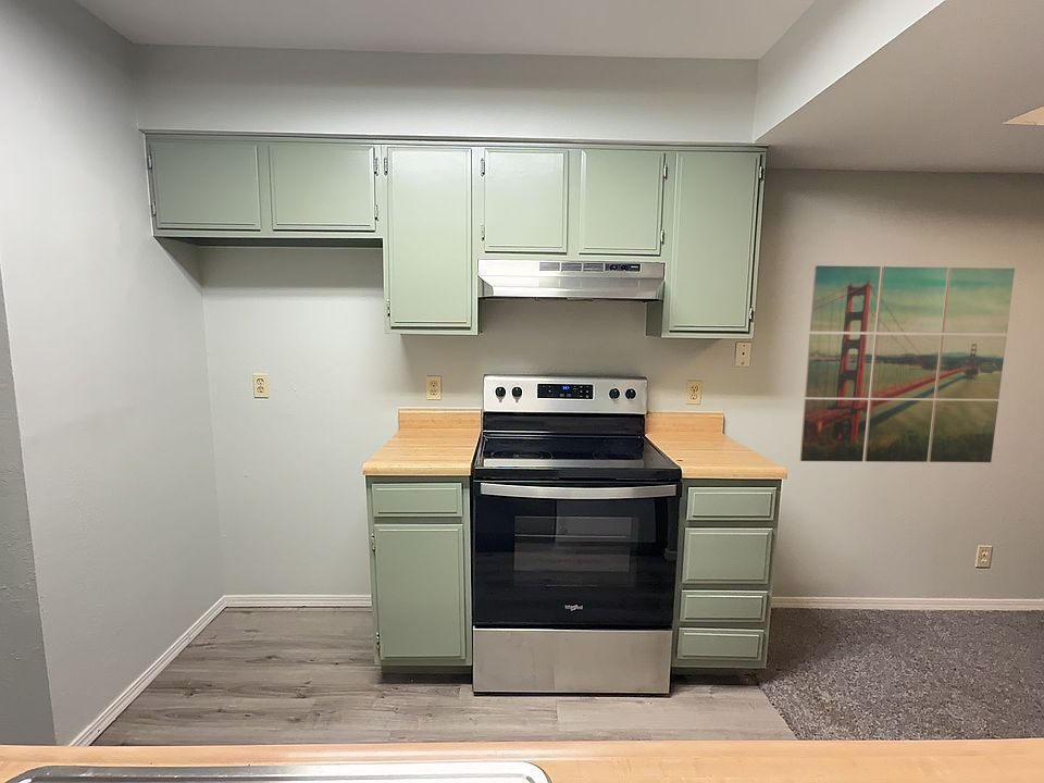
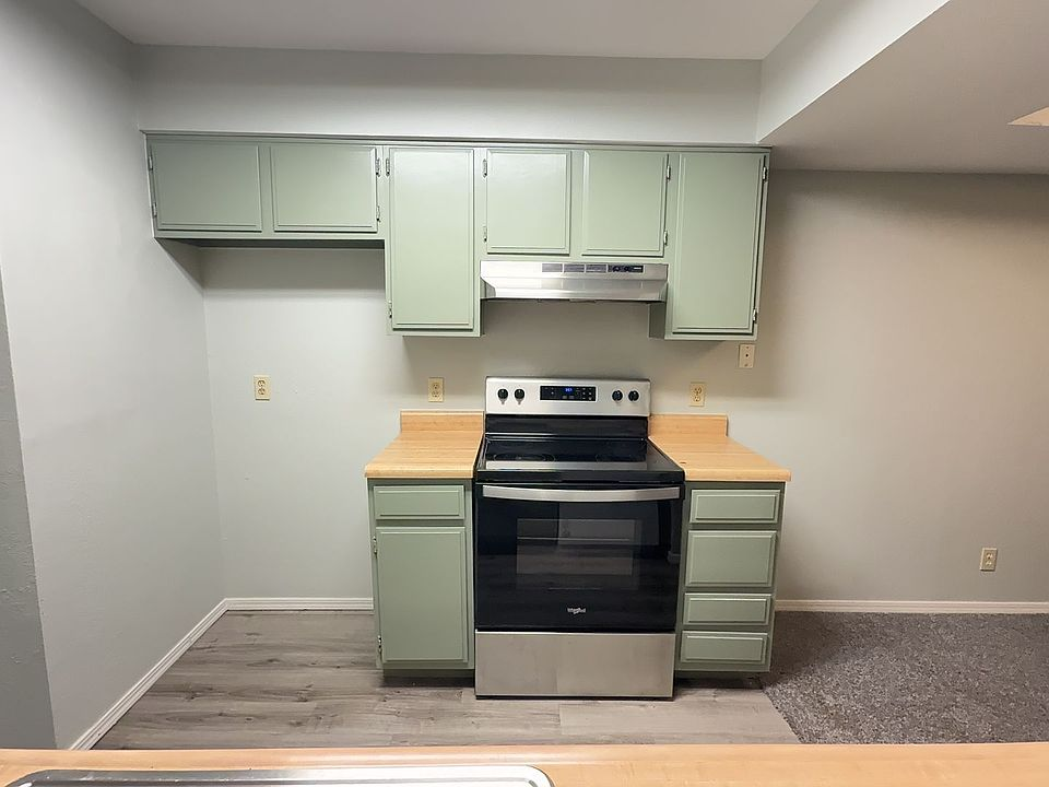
- wall art (905, 365)
